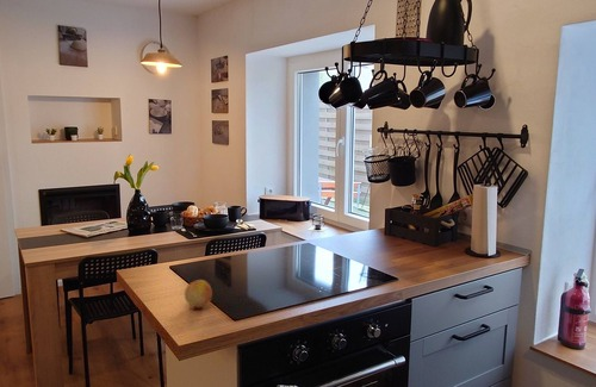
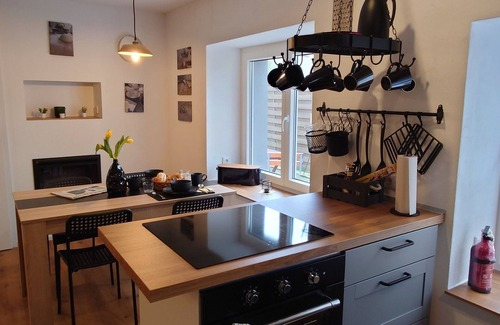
- fruit (198, 293)
